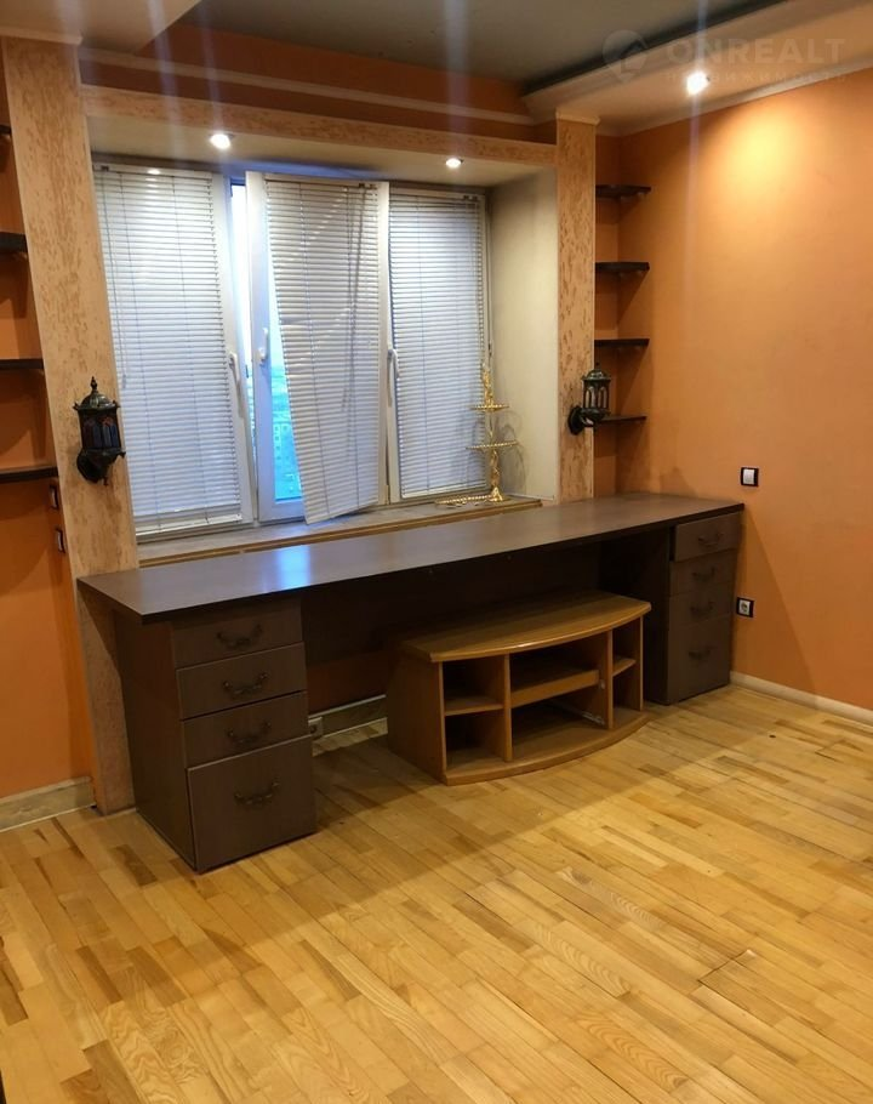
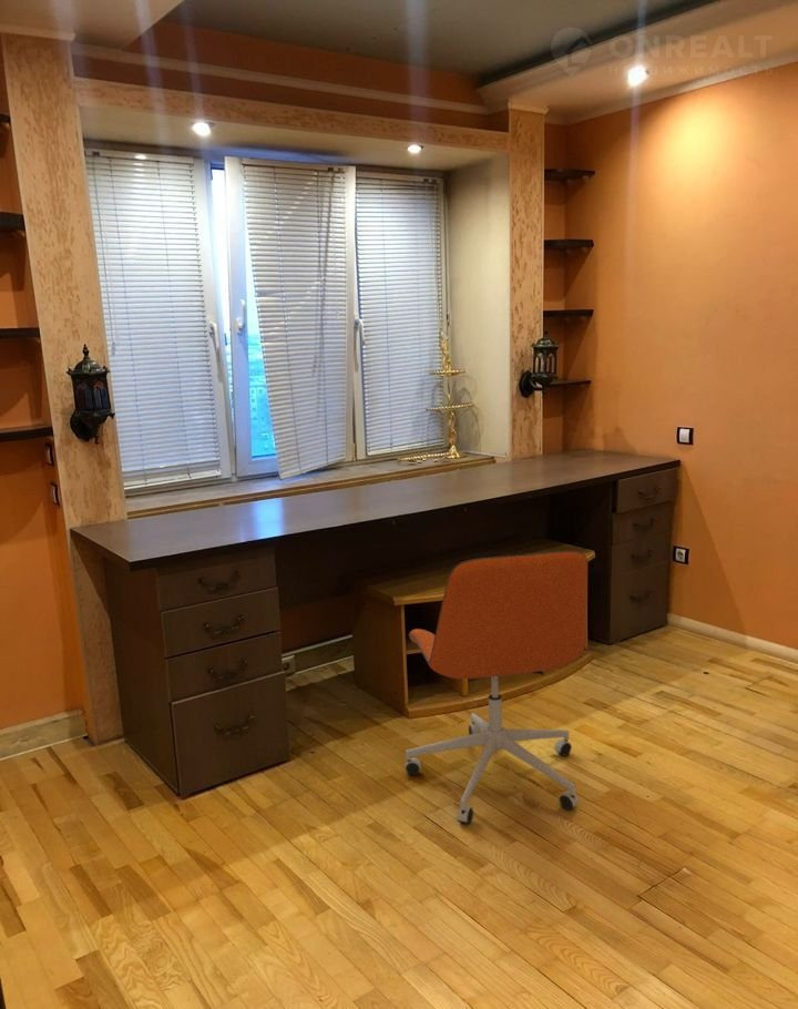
+ office chair (494, 658)
